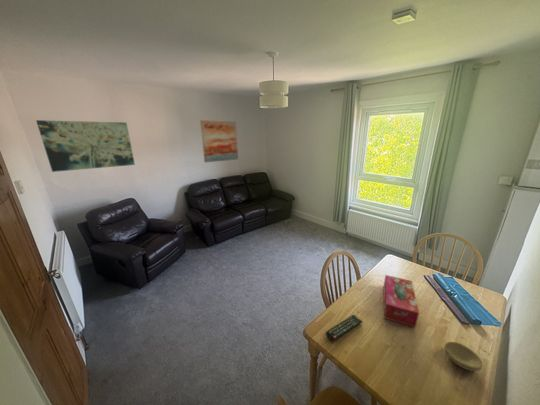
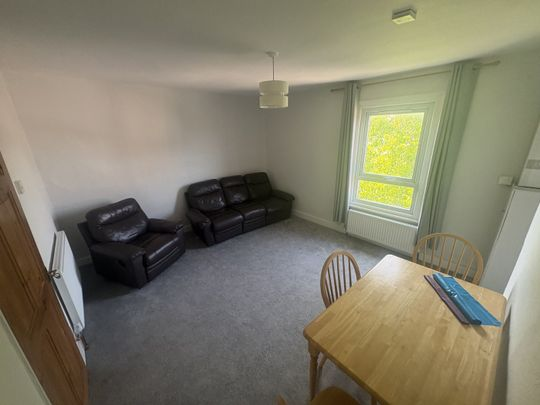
- wall art (220, 141)
- tissue box (398, 298)
- wall art (91, 145)
- bowl (461, 357)
- remote control (344, 327)
